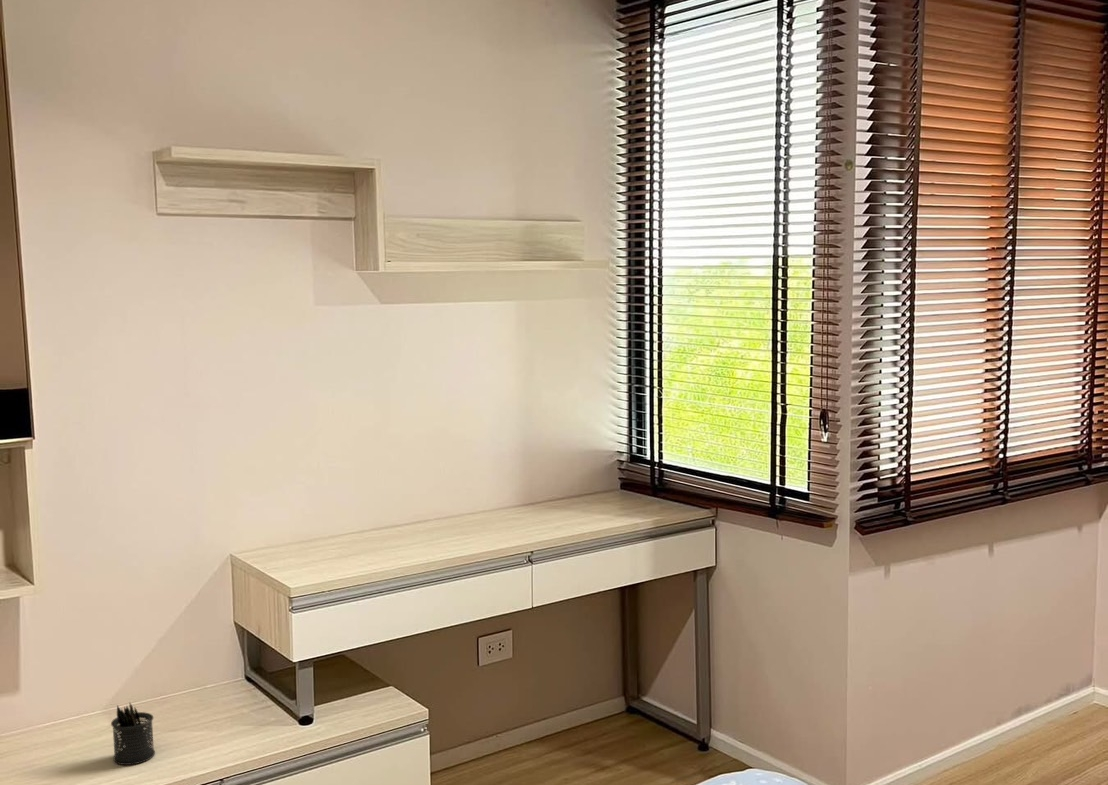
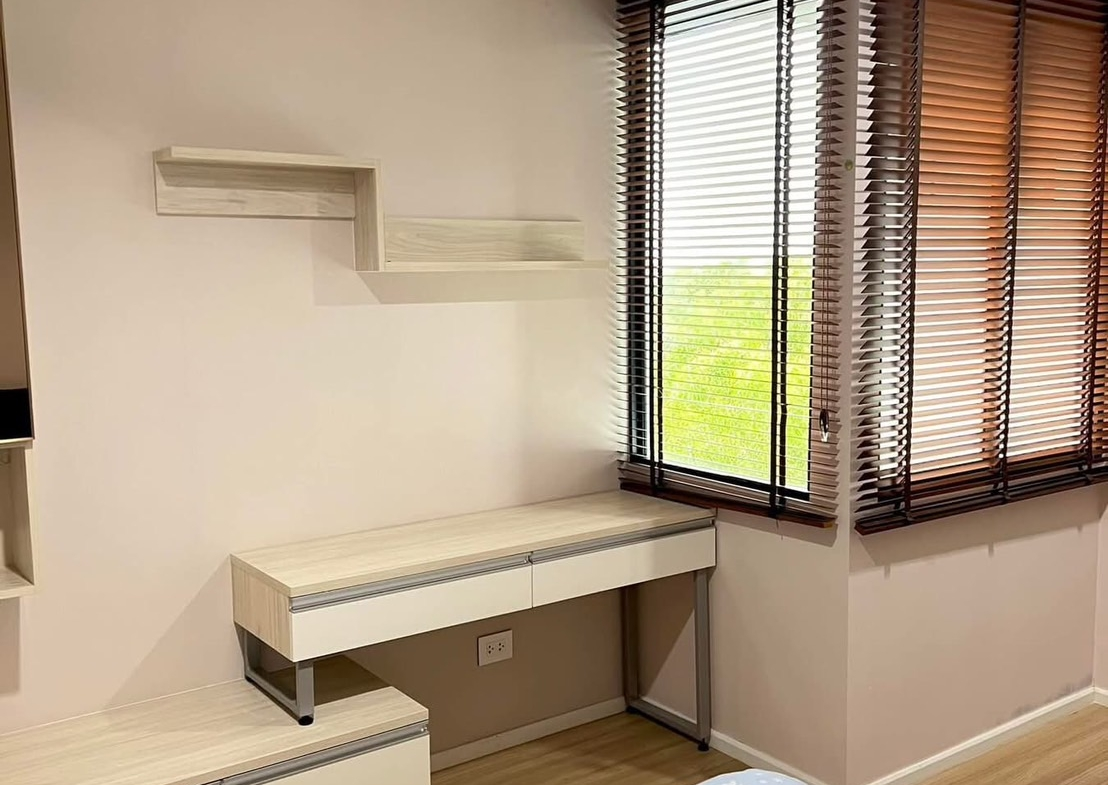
- pen holder (132, 729)
